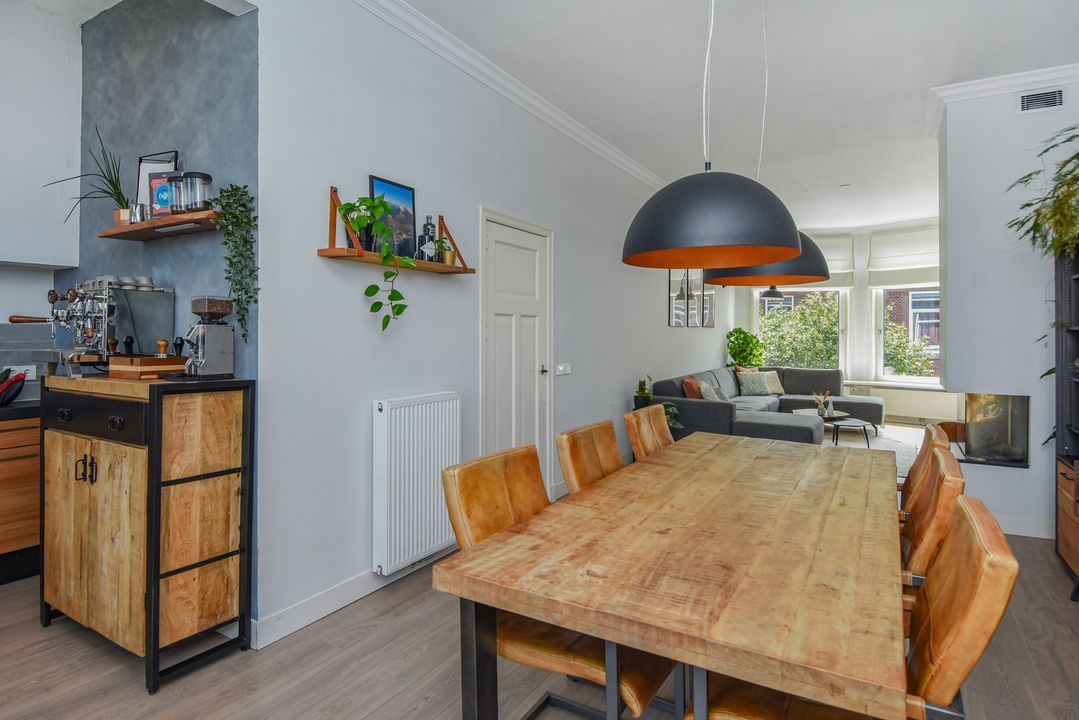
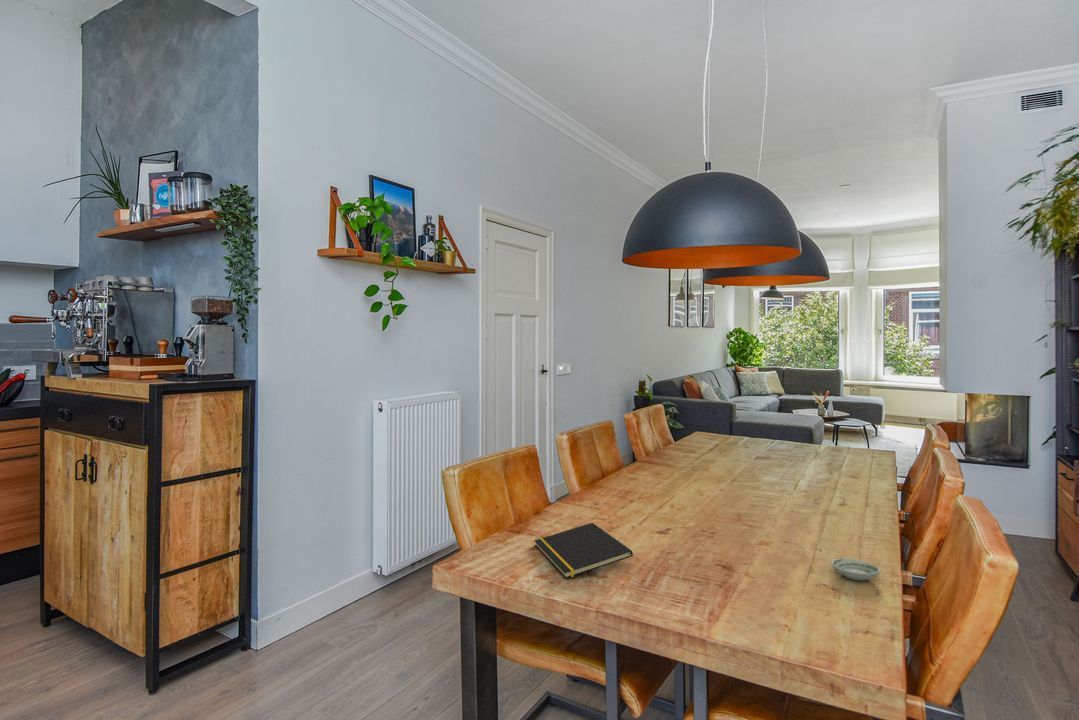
+ notepad (580, 547)
+ saucer (855, 570)
